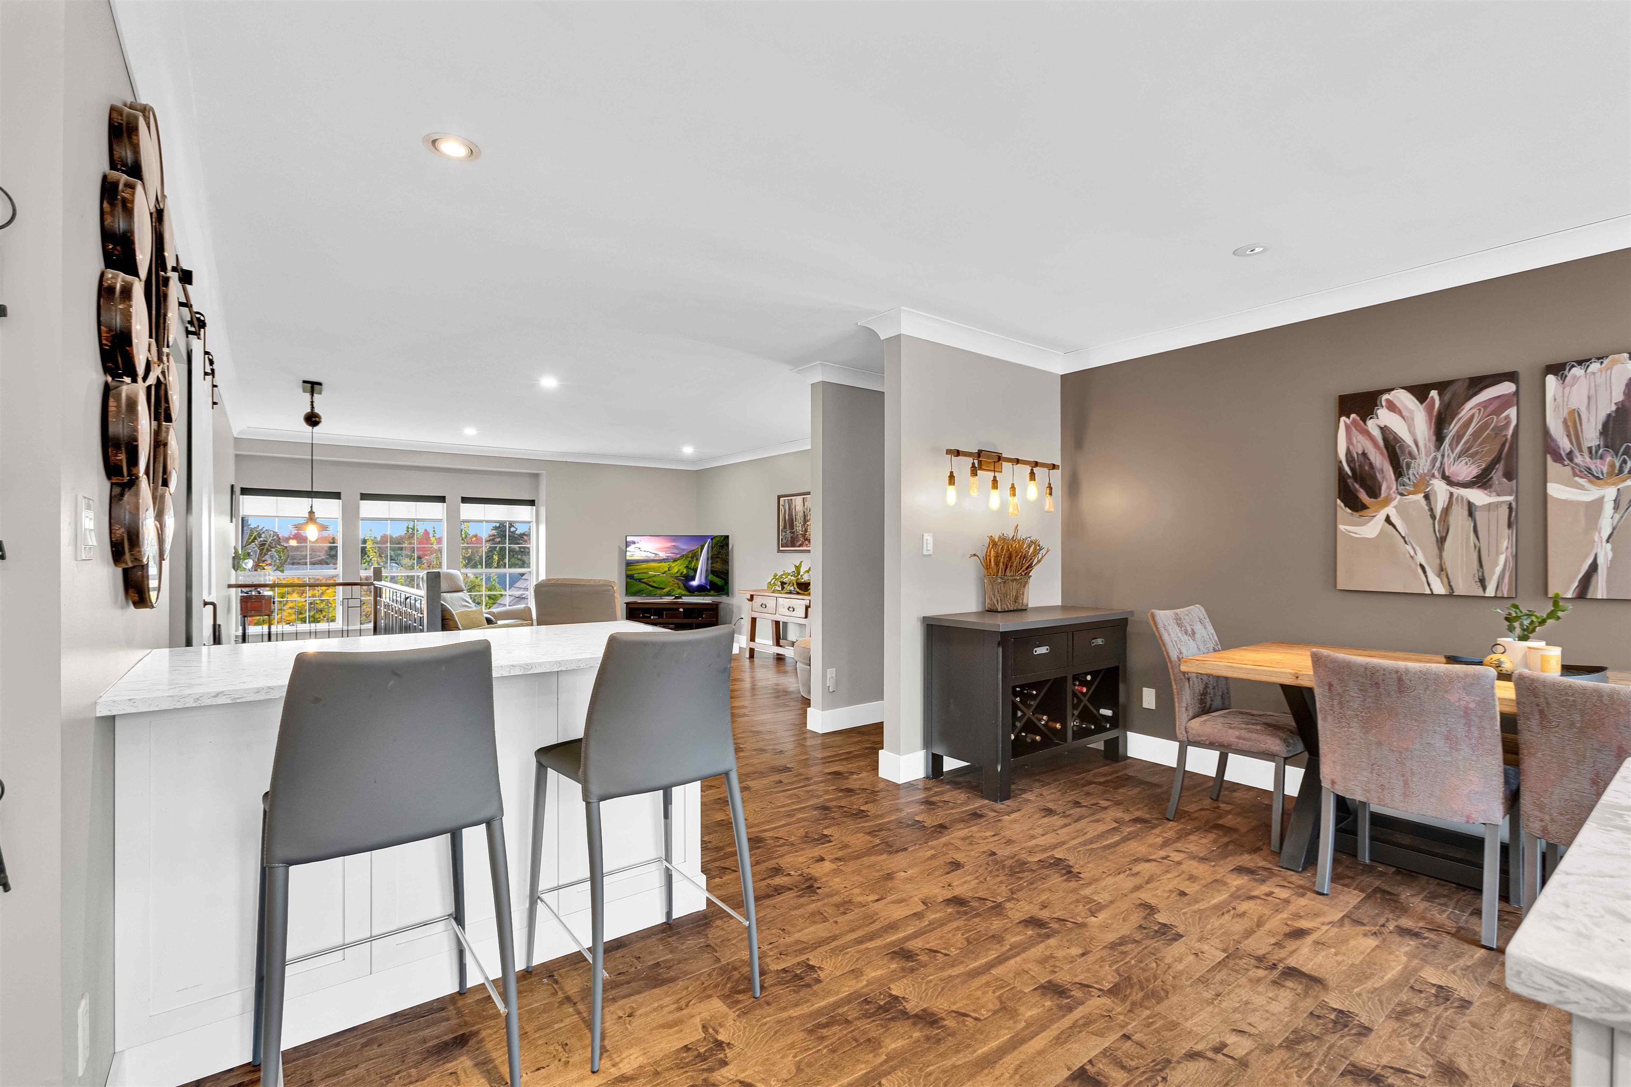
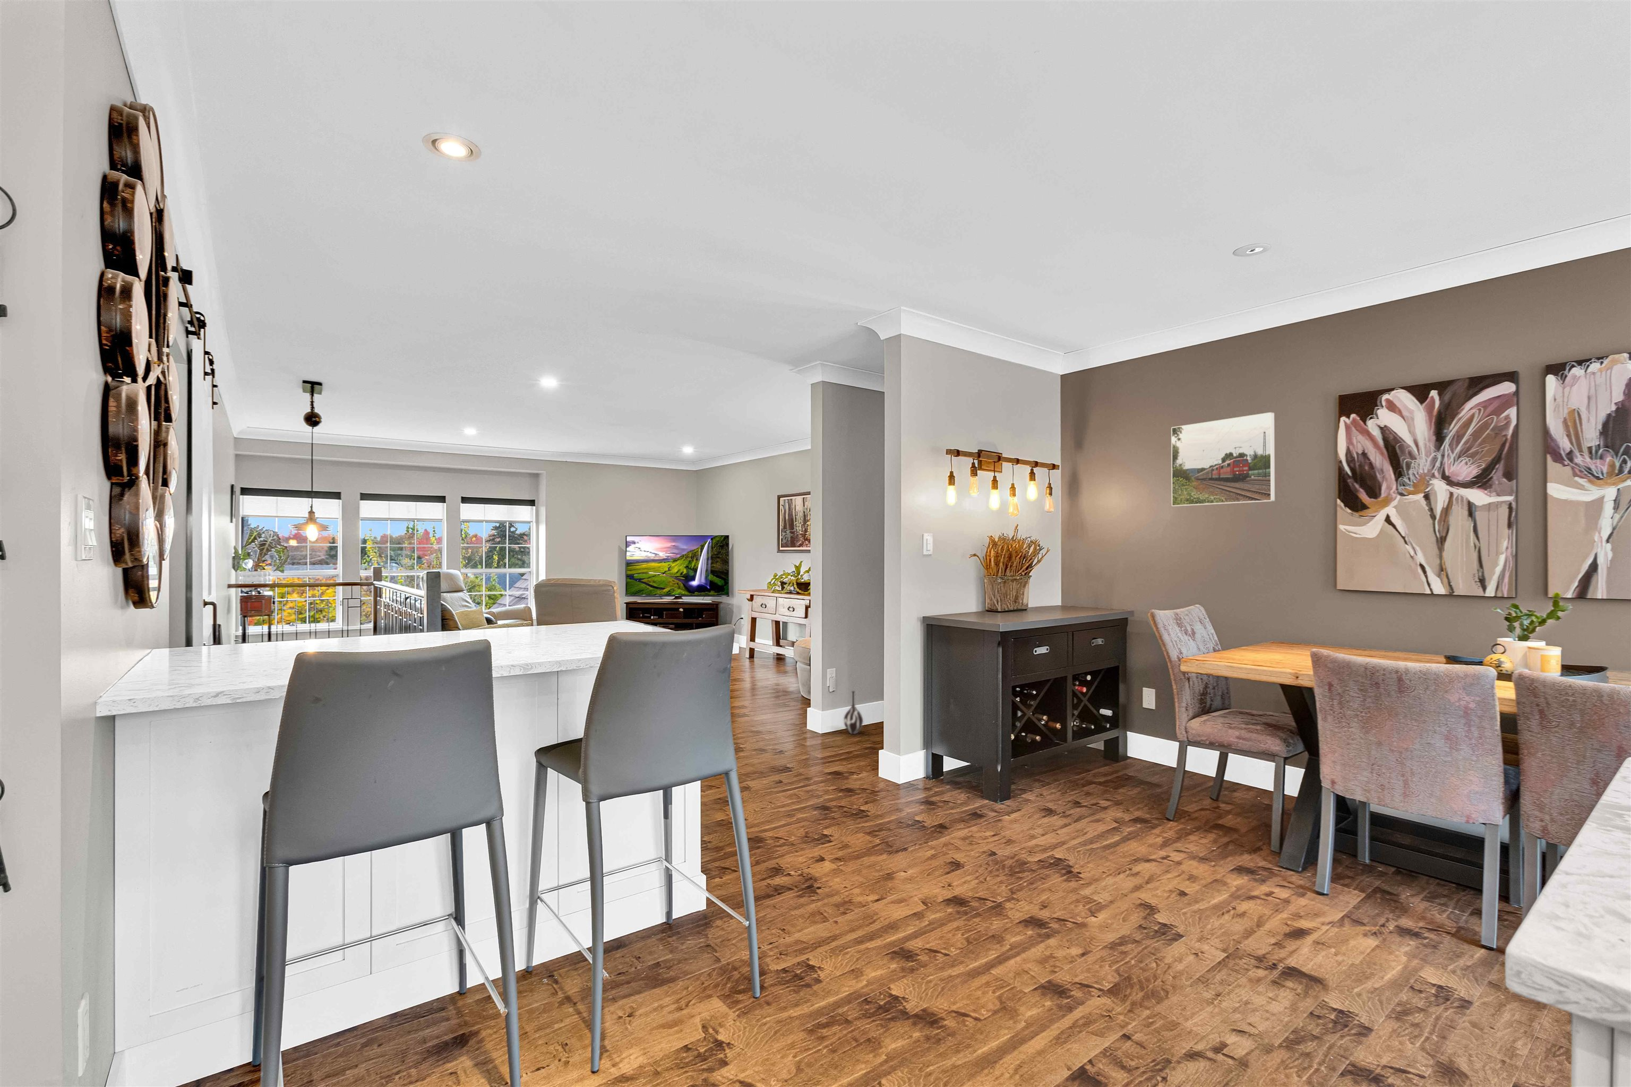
+ vase (853, 712)
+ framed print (1220, 462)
